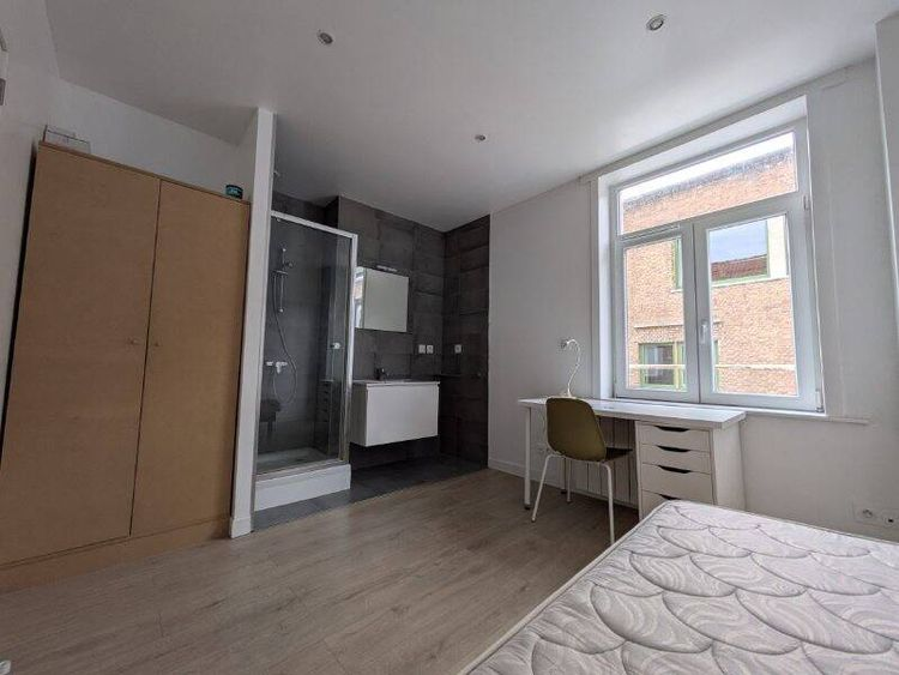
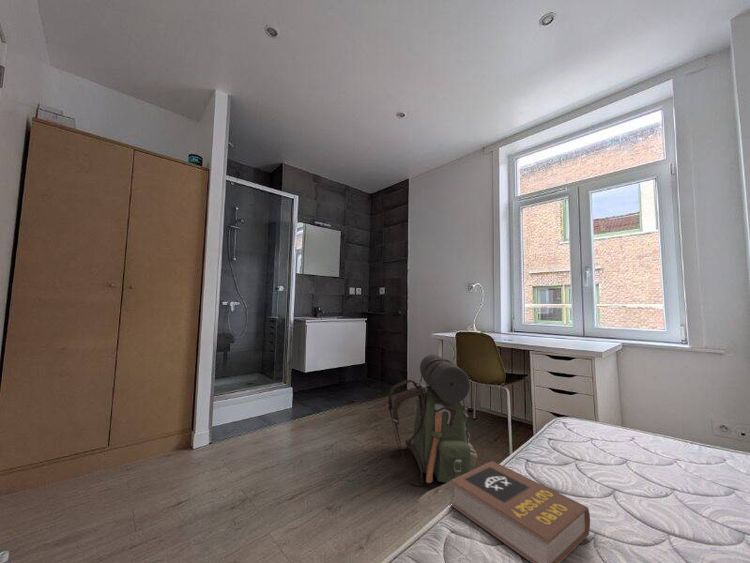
+ backpack (430, 411)
+ book (511, 502)
